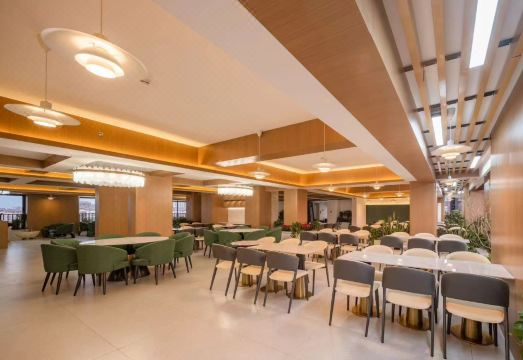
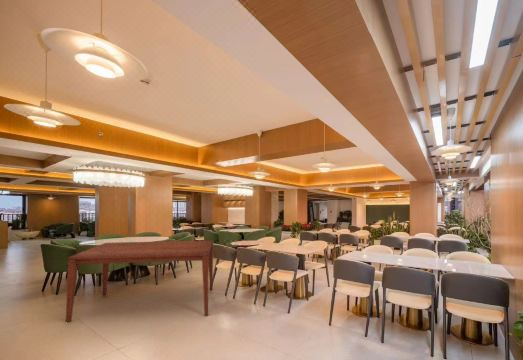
+ dining table (151, 261)
